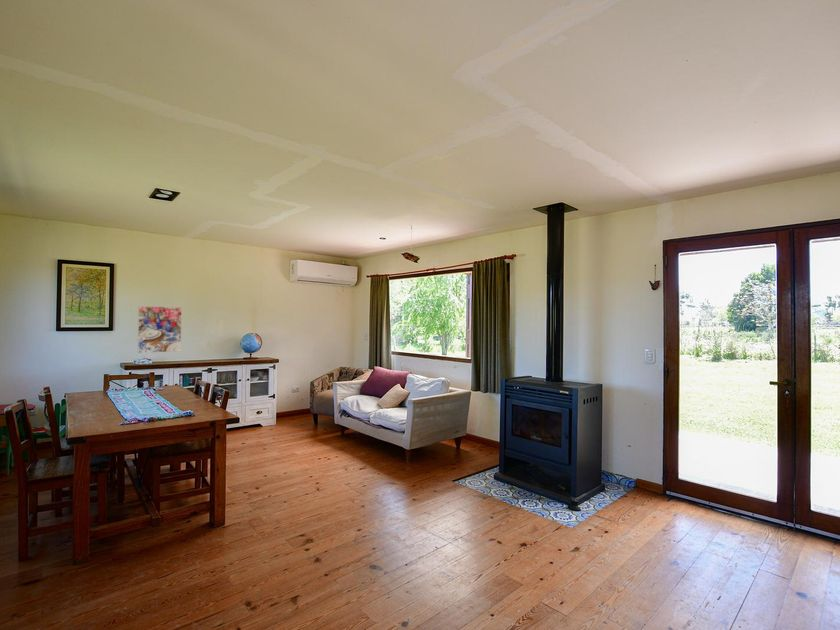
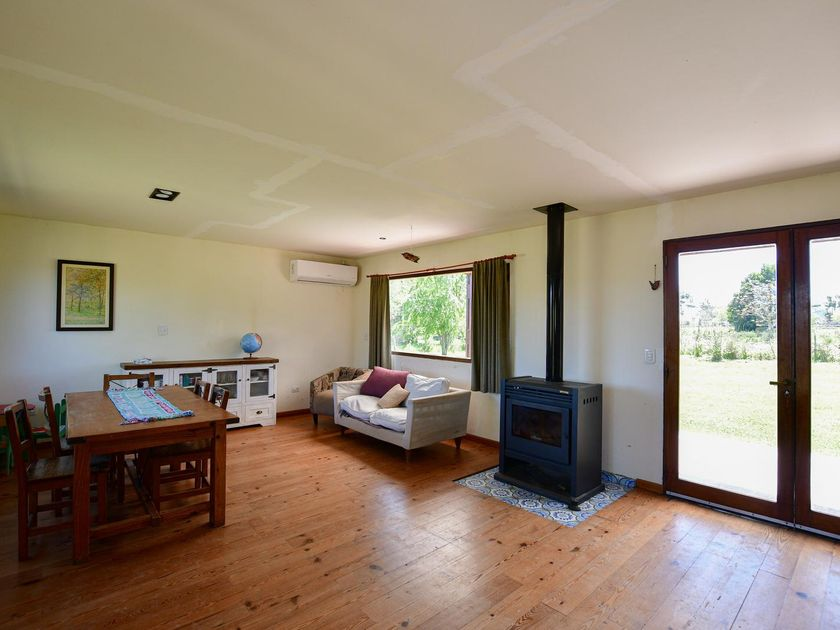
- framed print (160, 329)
